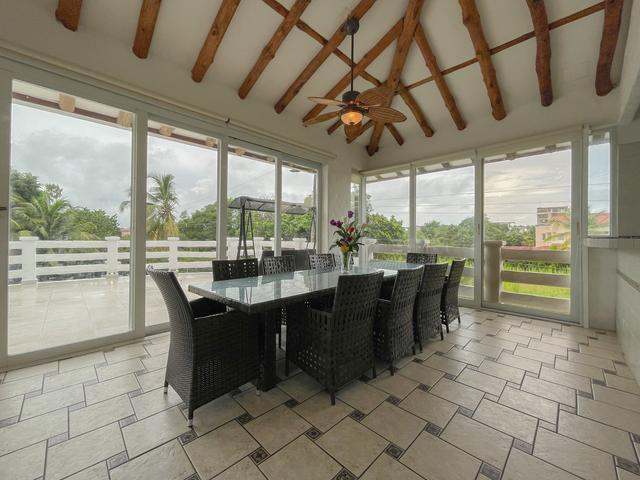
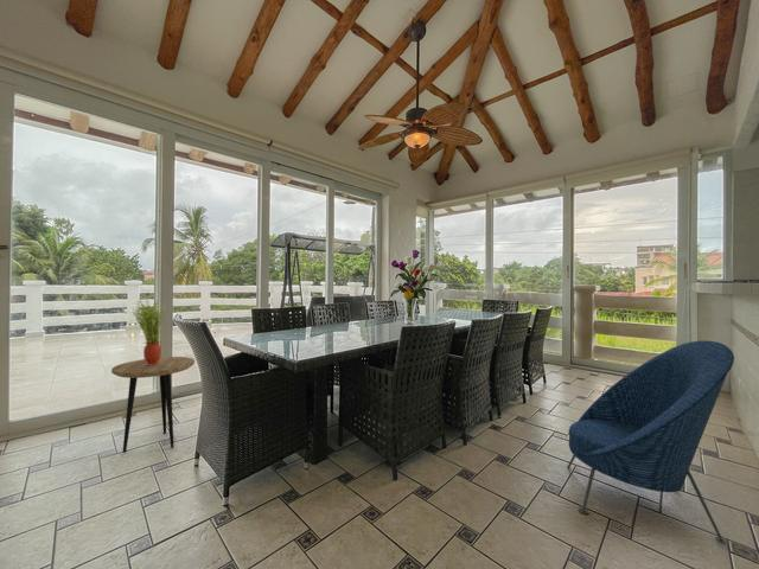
+ potted plant (148, 332)
+ side table (161, 403)
+ lounge chair (638, 418)
